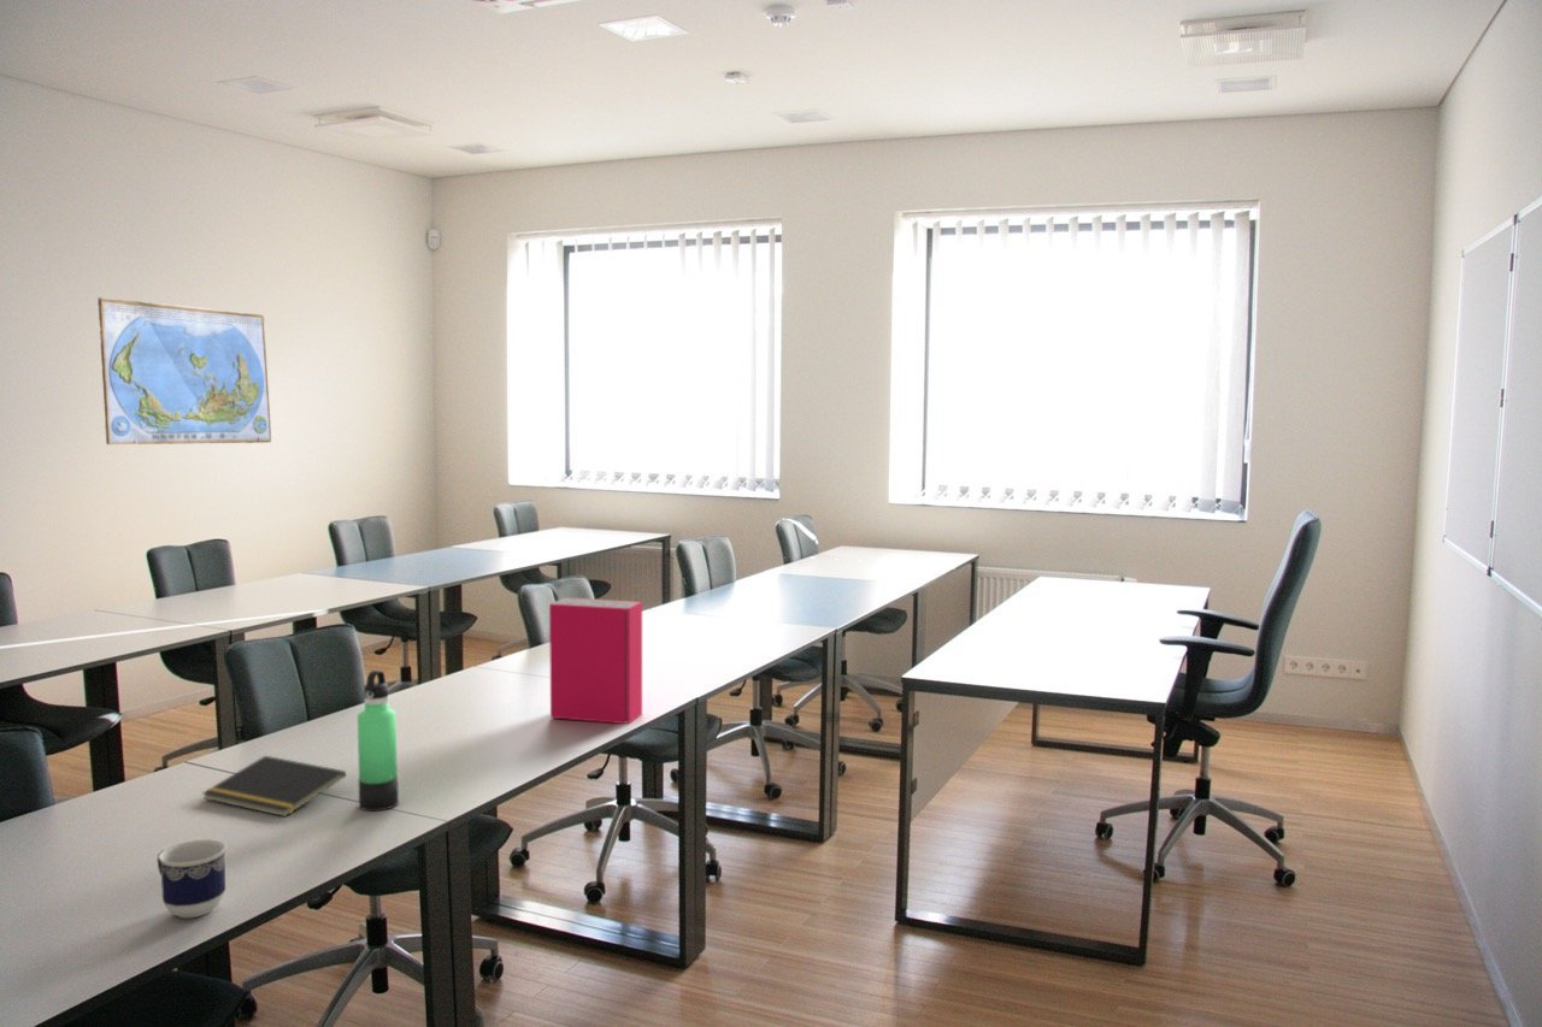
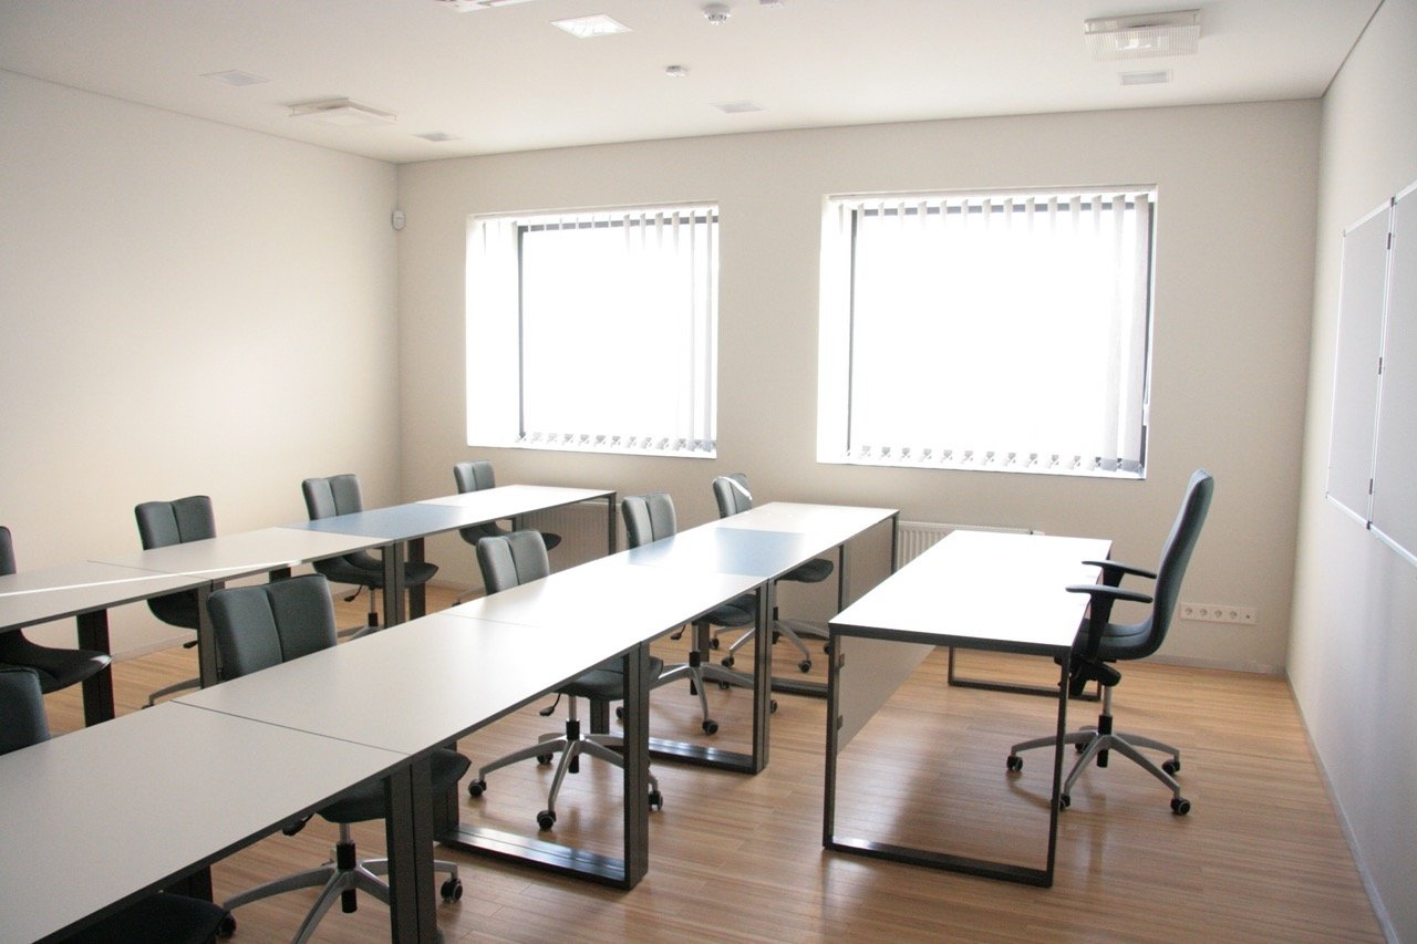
- notepad (275, 784)
- cup (187, 879)
- hardback book (596, 659)
- thermos bottle (377, 737)
- world map (192, 376)
